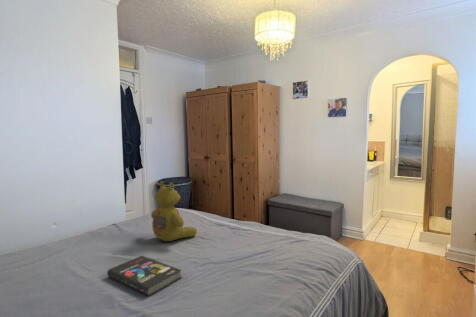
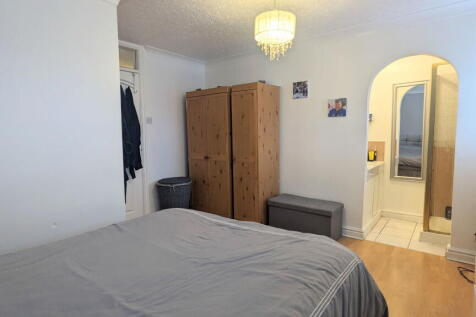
- book (144, 273)
- stuffed bear (173, 209)
